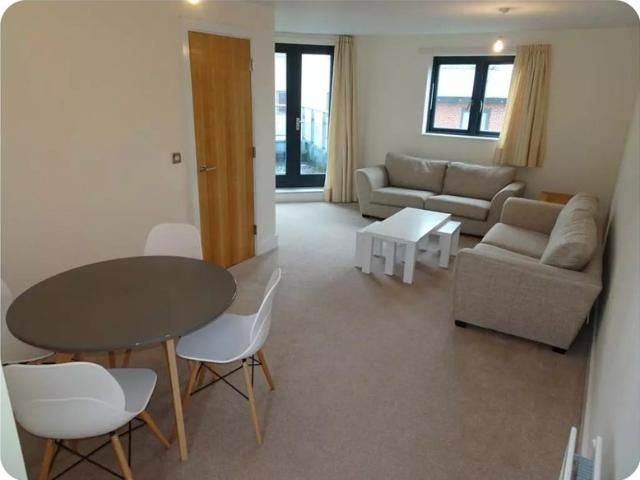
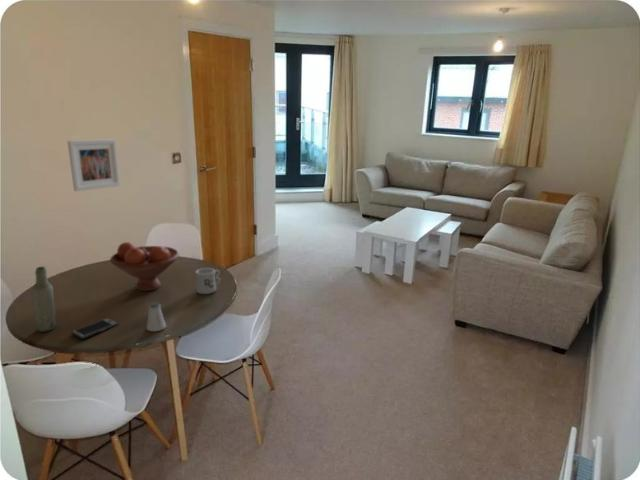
+ saltshaker (155, 315)
+ bottle (42, 298)
+ smartphone (95, 328)
+ fruit bowl (146, 264)
+ mug (208, 280)
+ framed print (95, 164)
